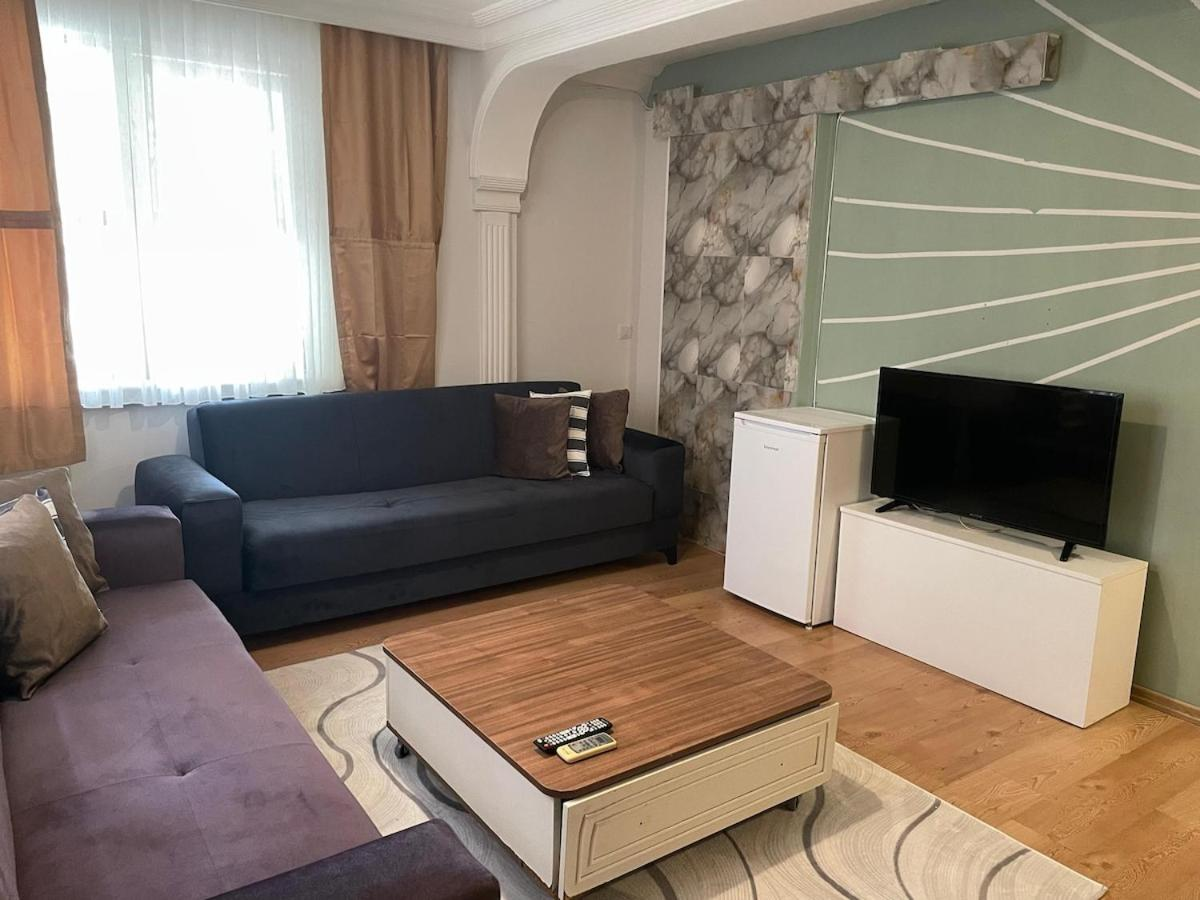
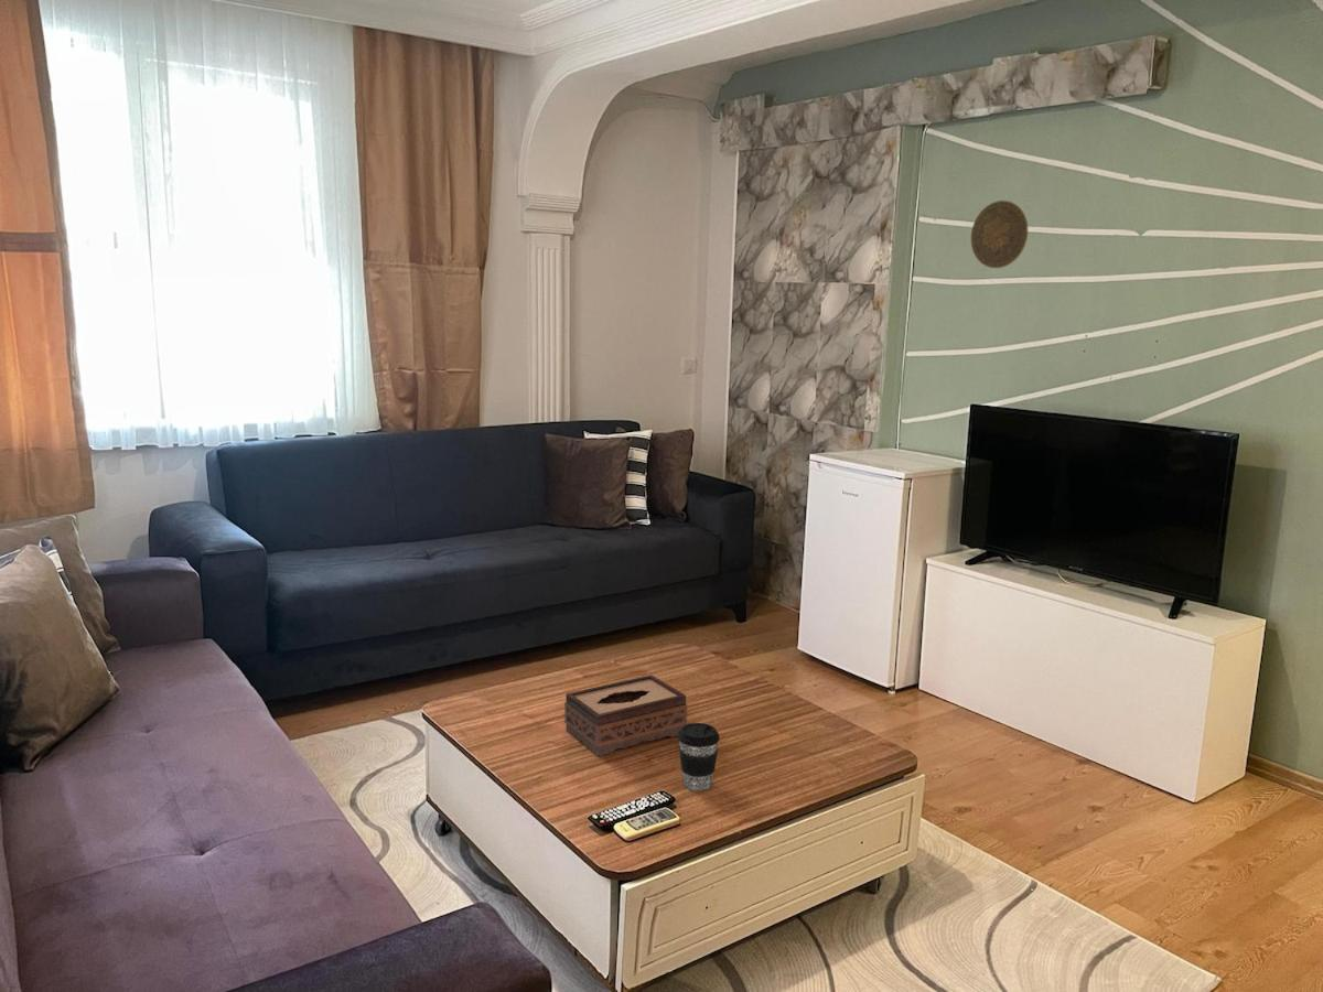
+ tissue box (625, 713)
+ decorative plate (997, 234)
+ coffee cup (698, 757)
